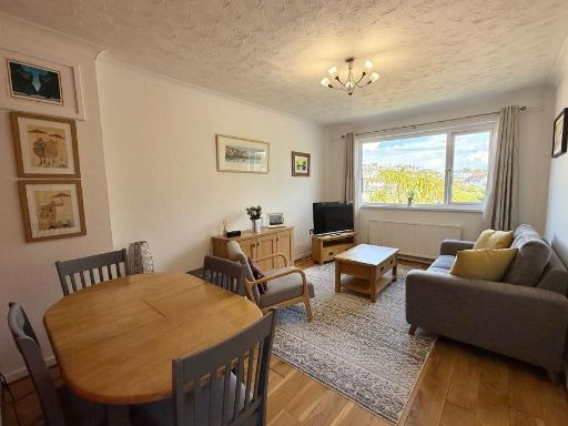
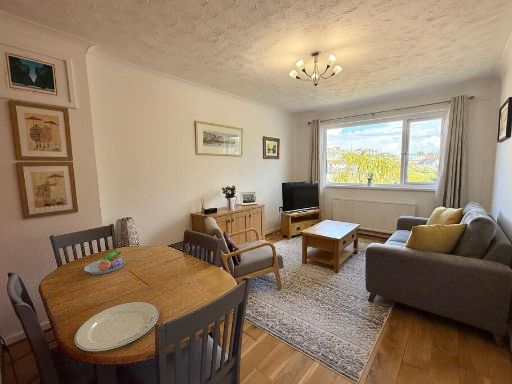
+ chinaware (120, 324)
+ fruit bowl (106, 260)
